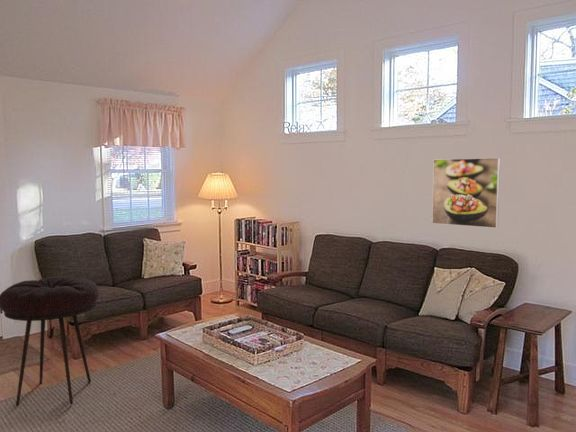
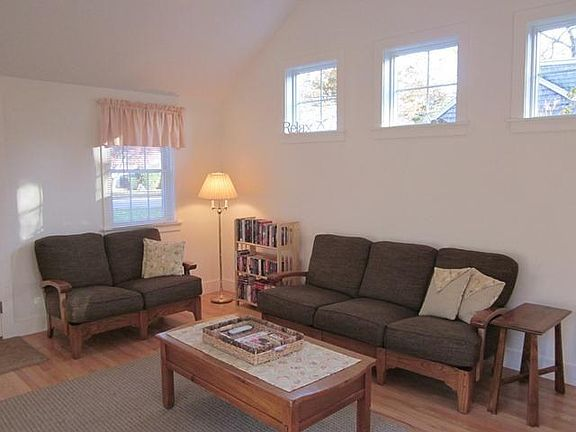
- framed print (464, 192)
- stool (61, 338)
